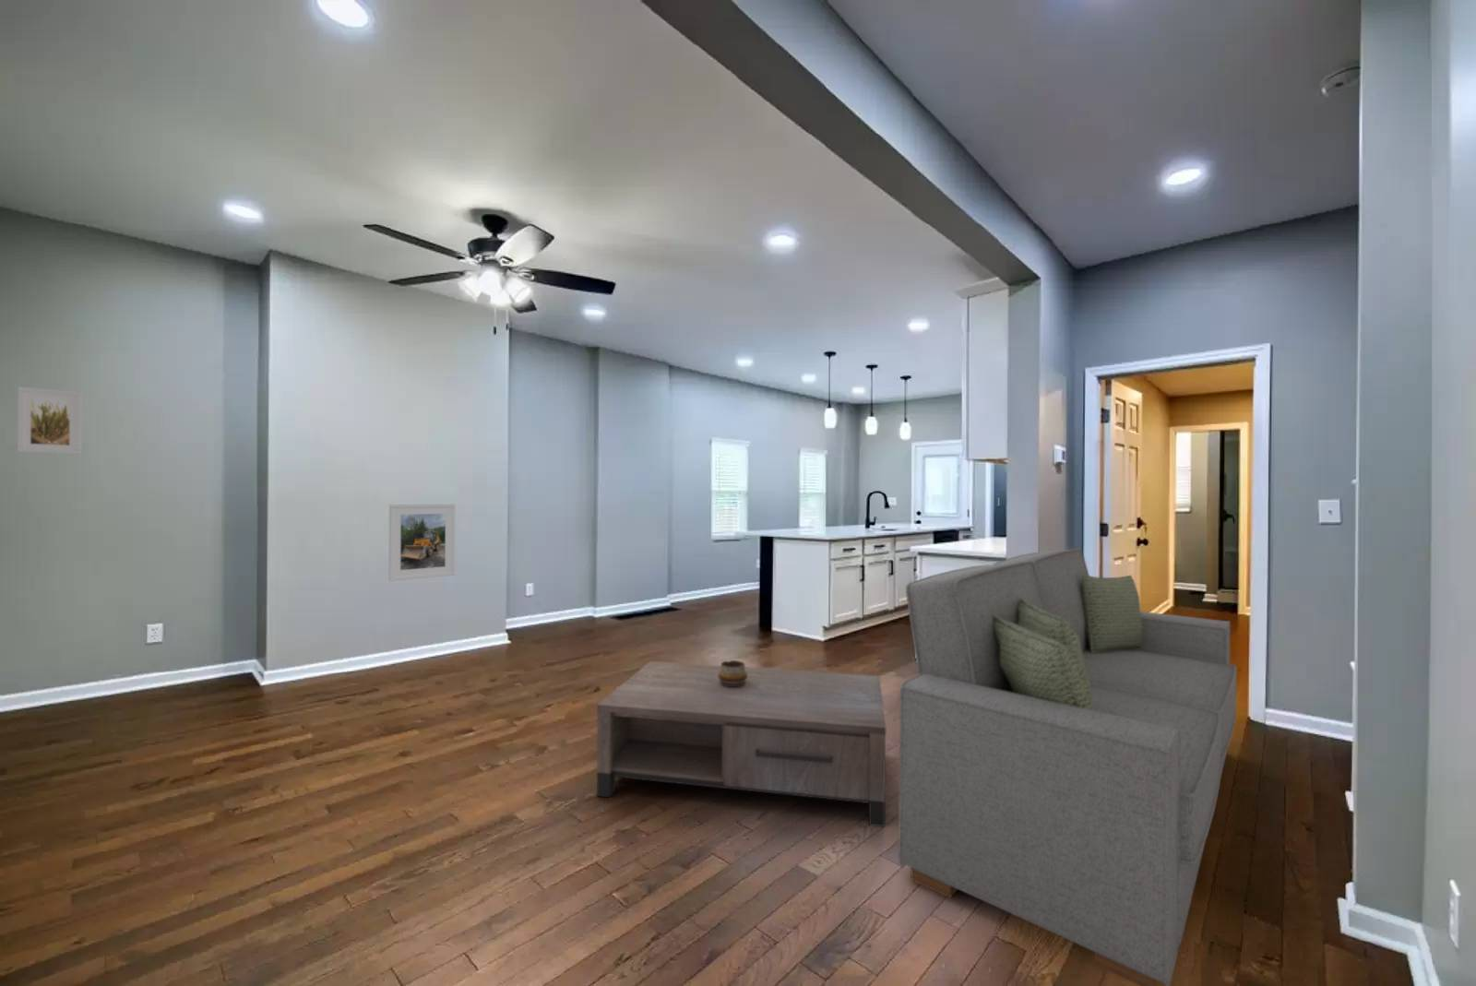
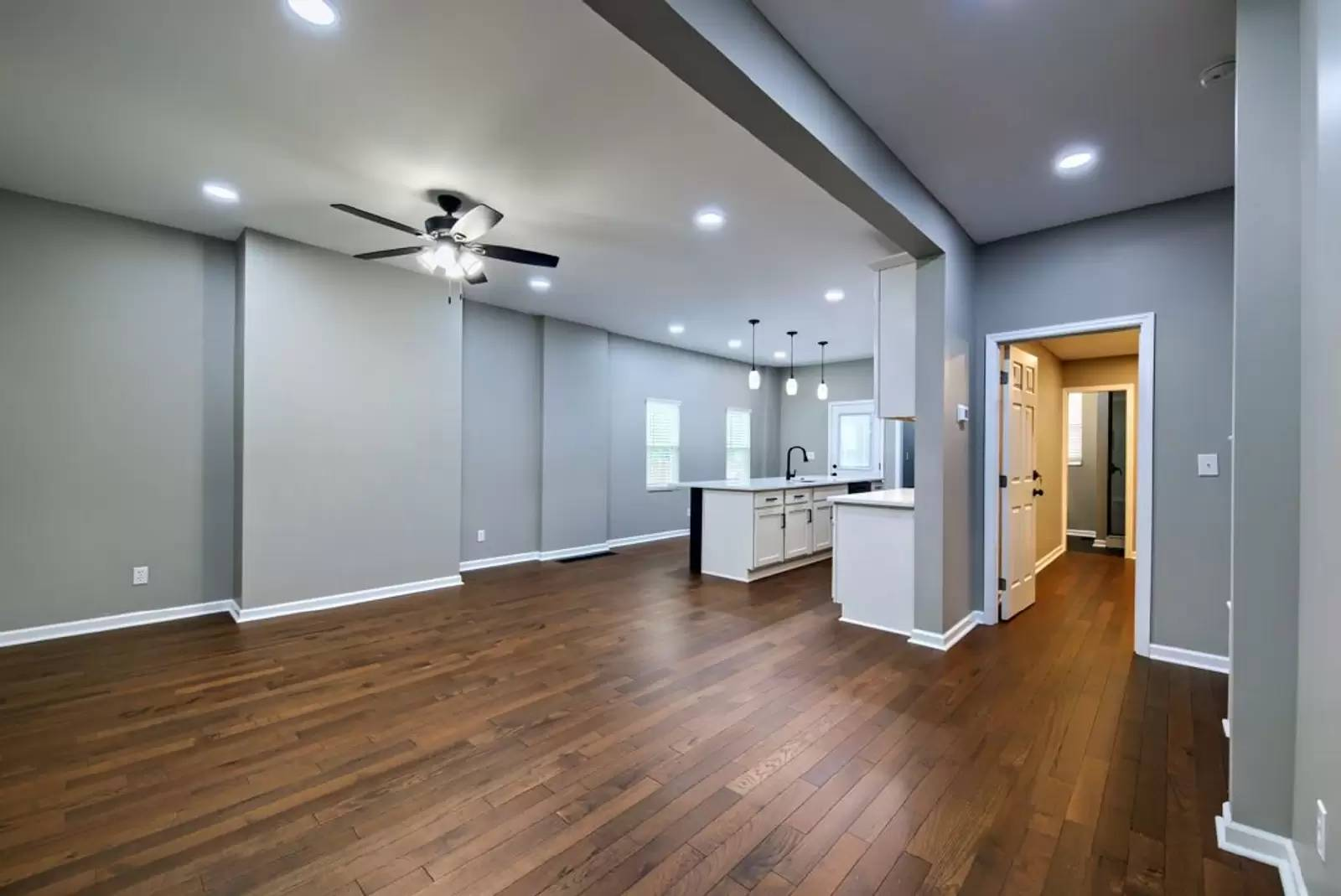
- coffee table (748, 731)
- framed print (423, 540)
- decorative bowl (732, 672)
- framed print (50, 420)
- sofa (1094, 681)
